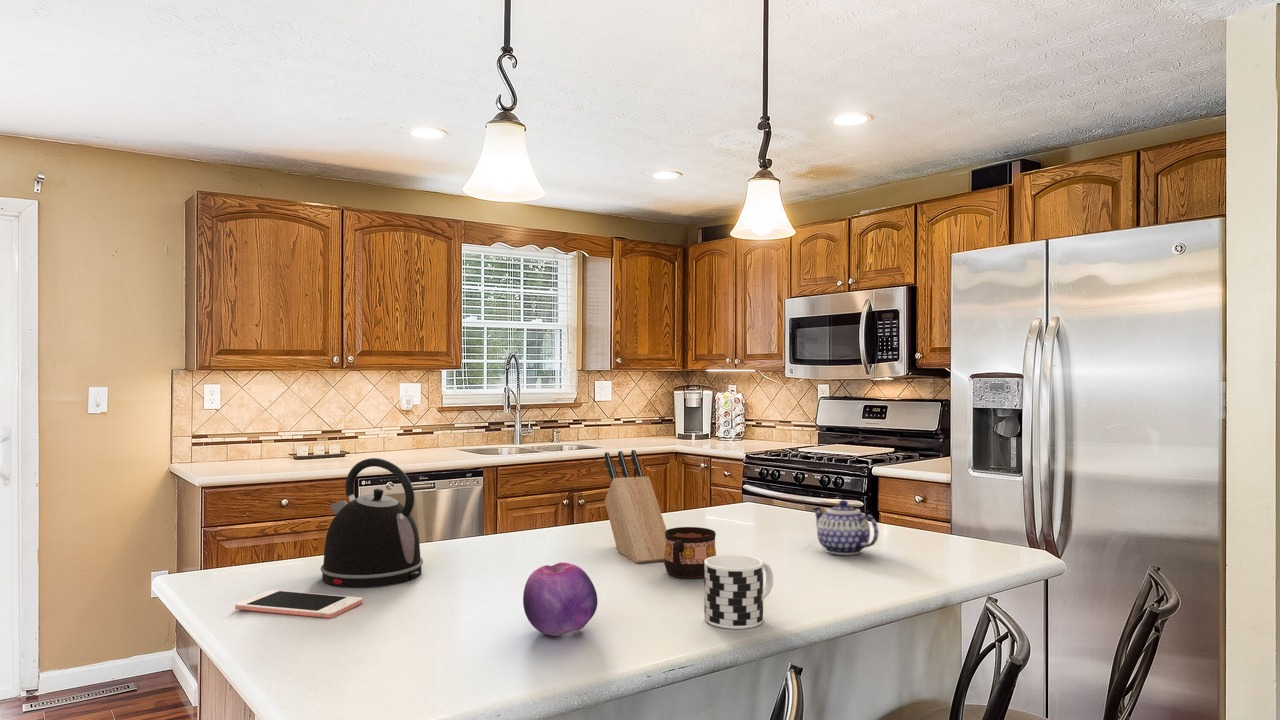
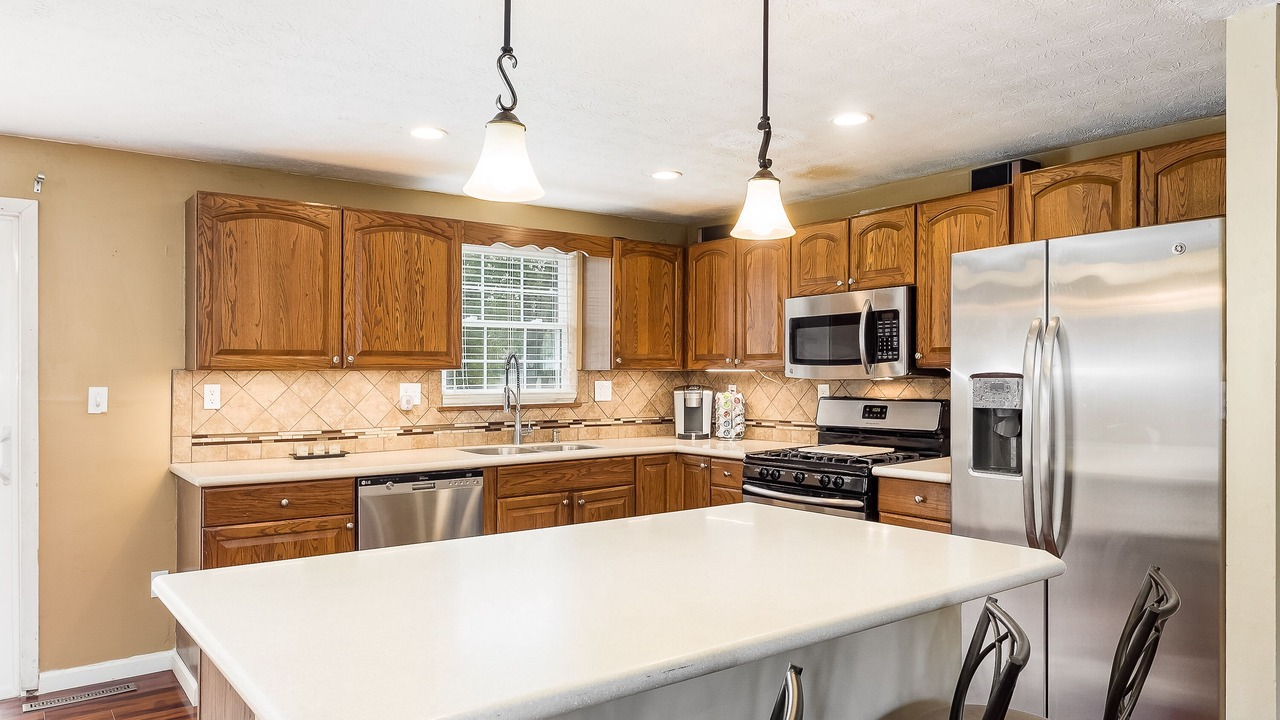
- fruit (560, 598)
- knife block (635, 502)
- cell phone (299, 603)
- cup (687, 553)
- cup (741, 589)
- teapot (843, 526)
- kettle (373, 516)
